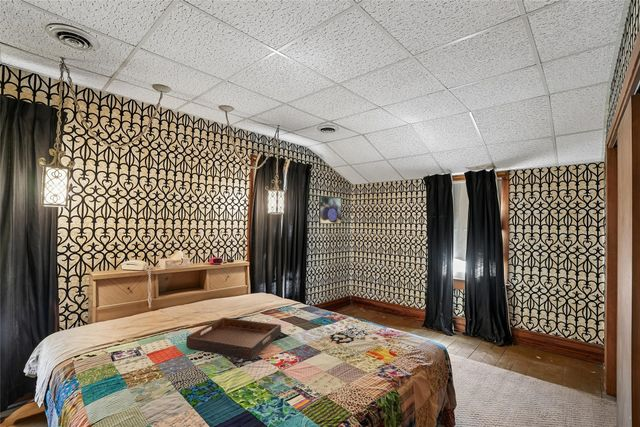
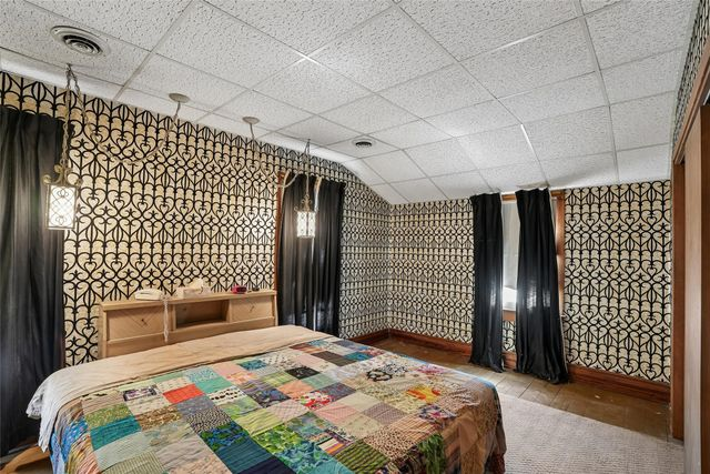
- serving tray (235, 335)
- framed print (330, 210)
